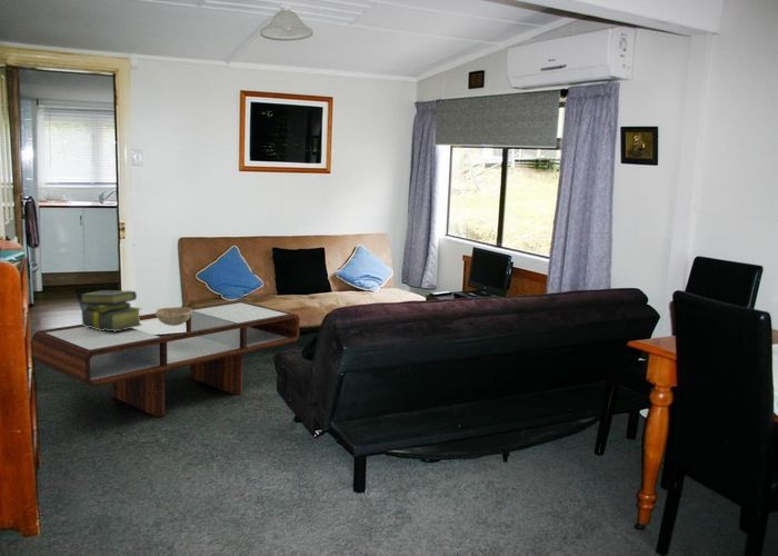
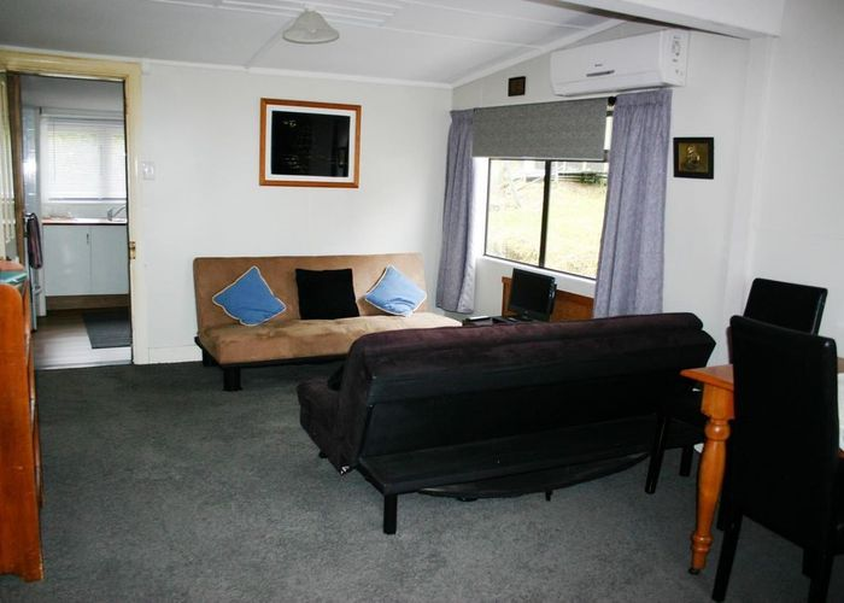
- coffee table (178, 358)
- decorative bowl (173, 315)
- stack of books (109, 308)
